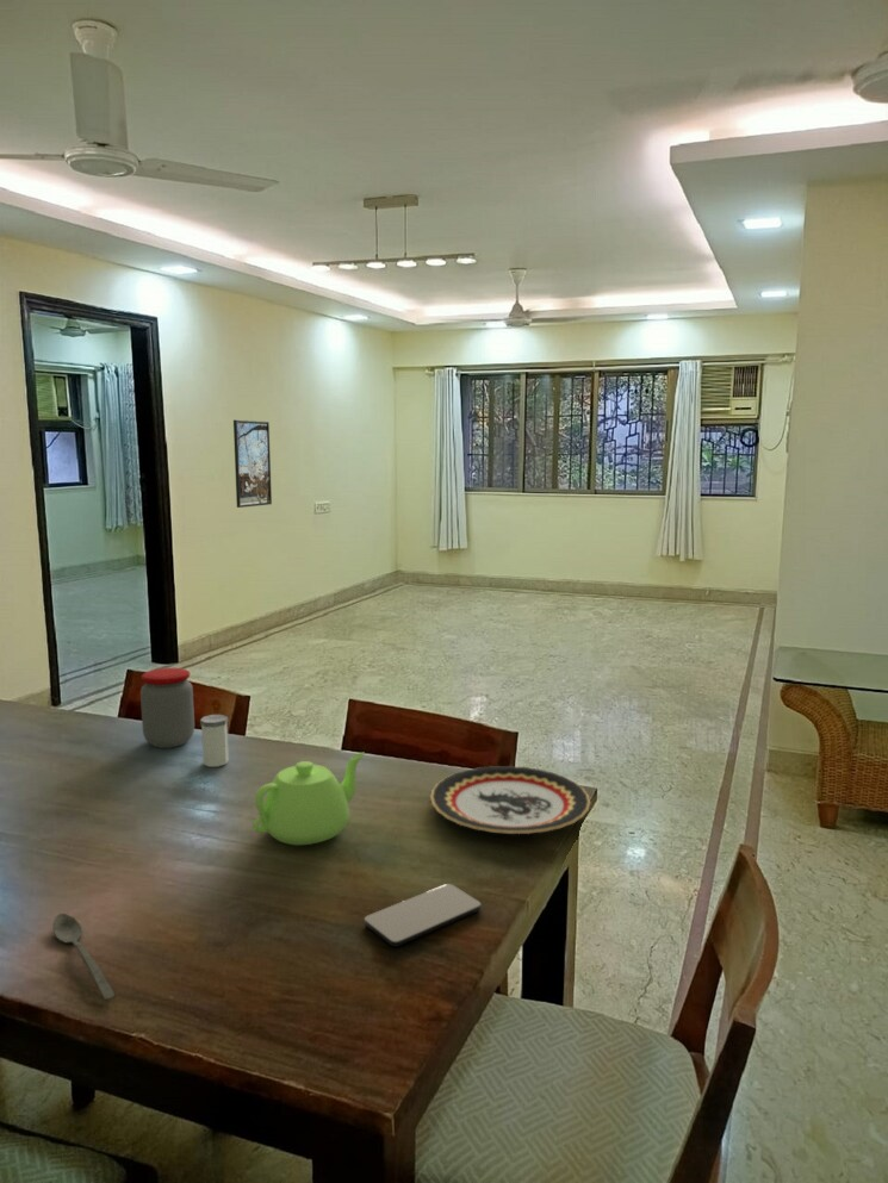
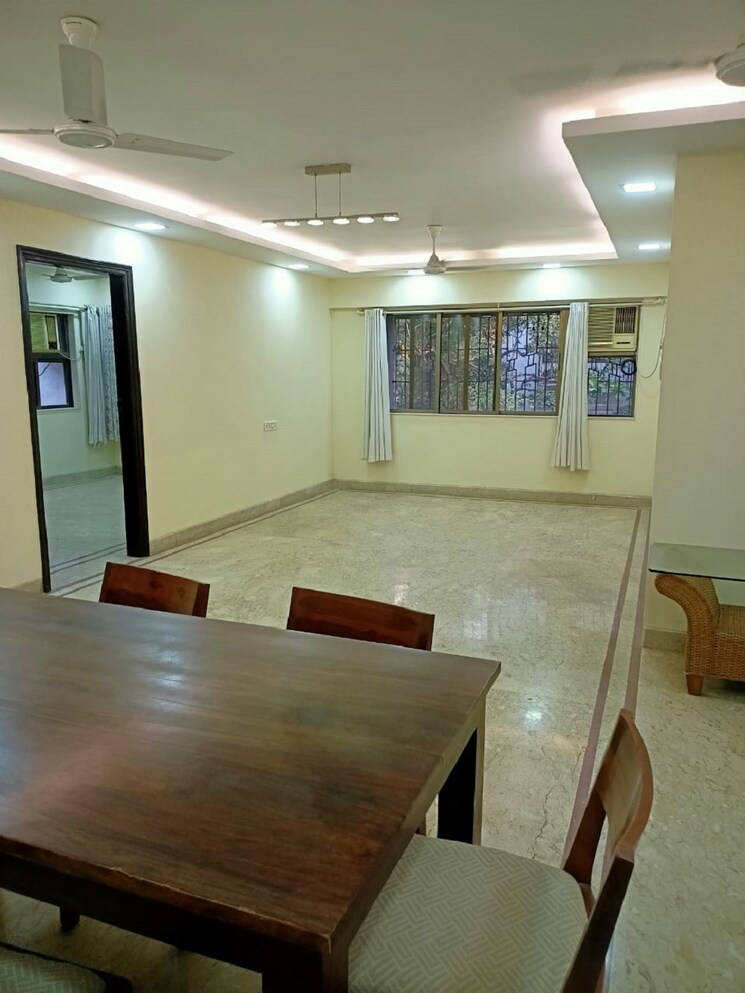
- plate (509, 802)
- jar (167, 706)
- smartphone (423, 913)
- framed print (253, 463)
- spoon (83, 953)
- teapot (310, 796)
- salt shaker (215, 740)
